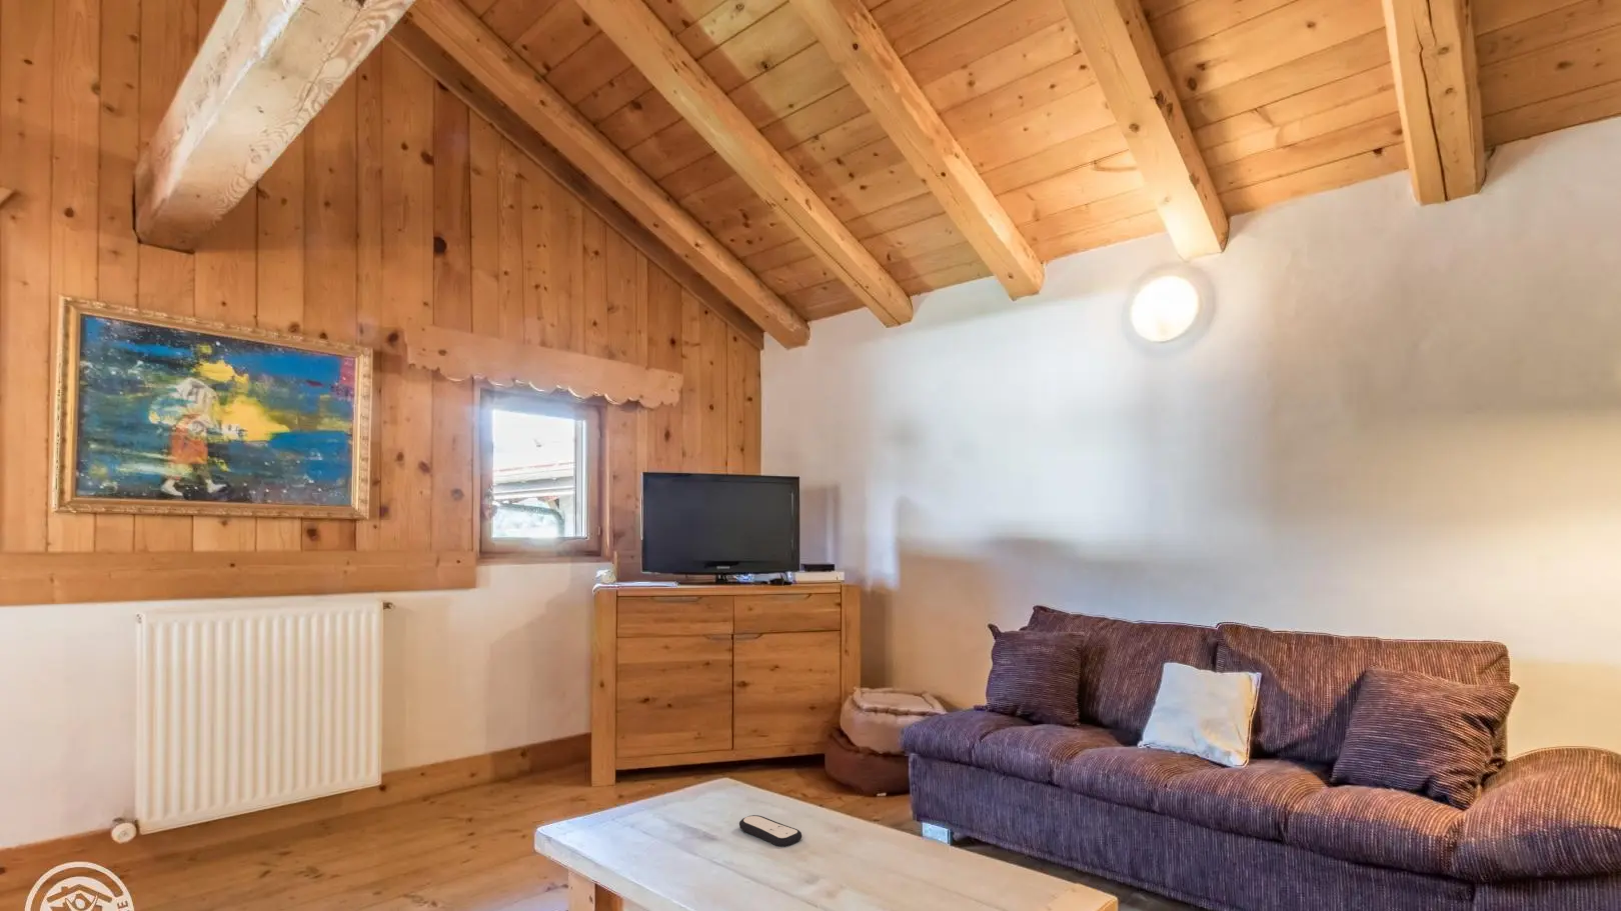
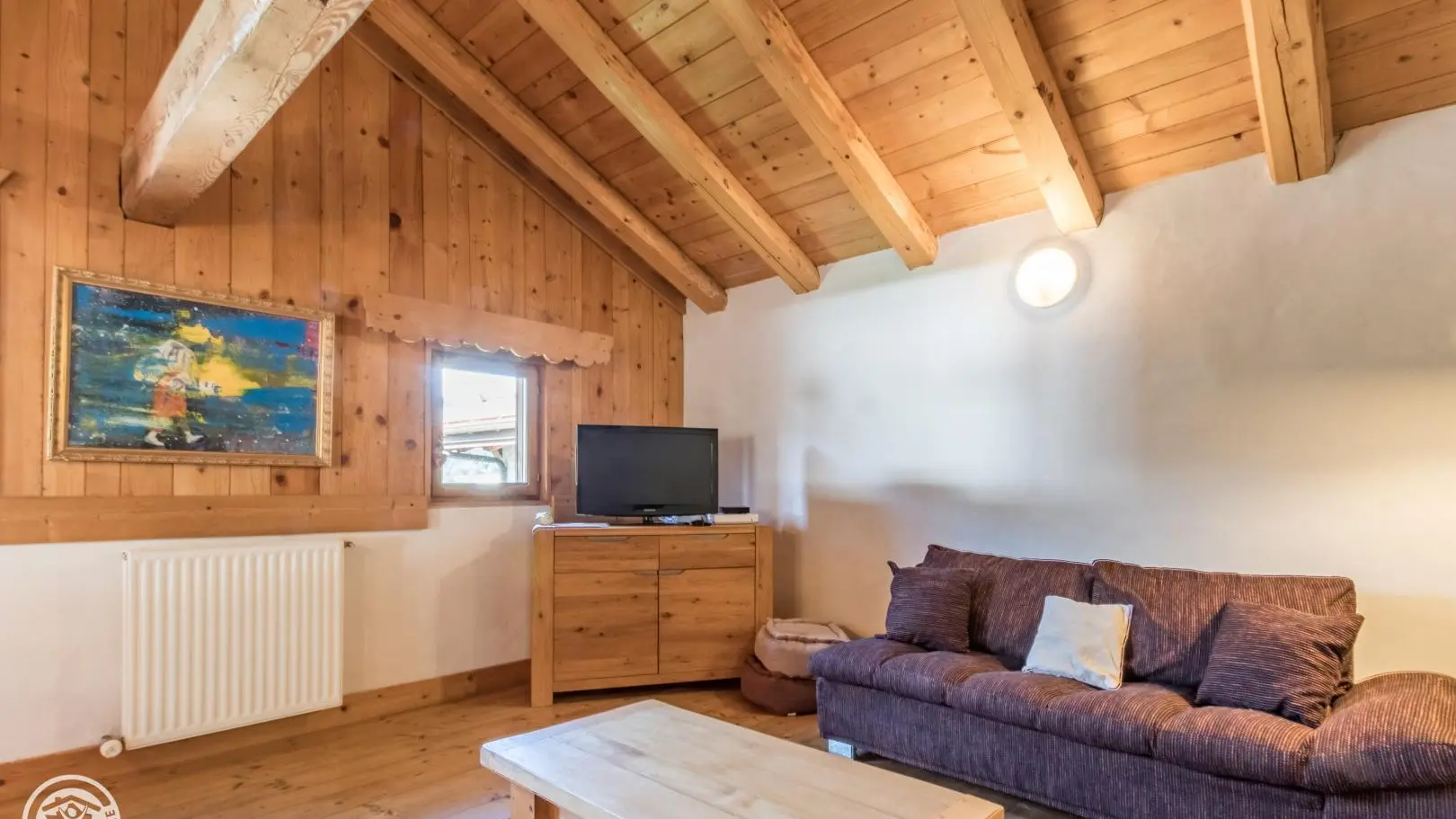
- remote control (768, 829)
